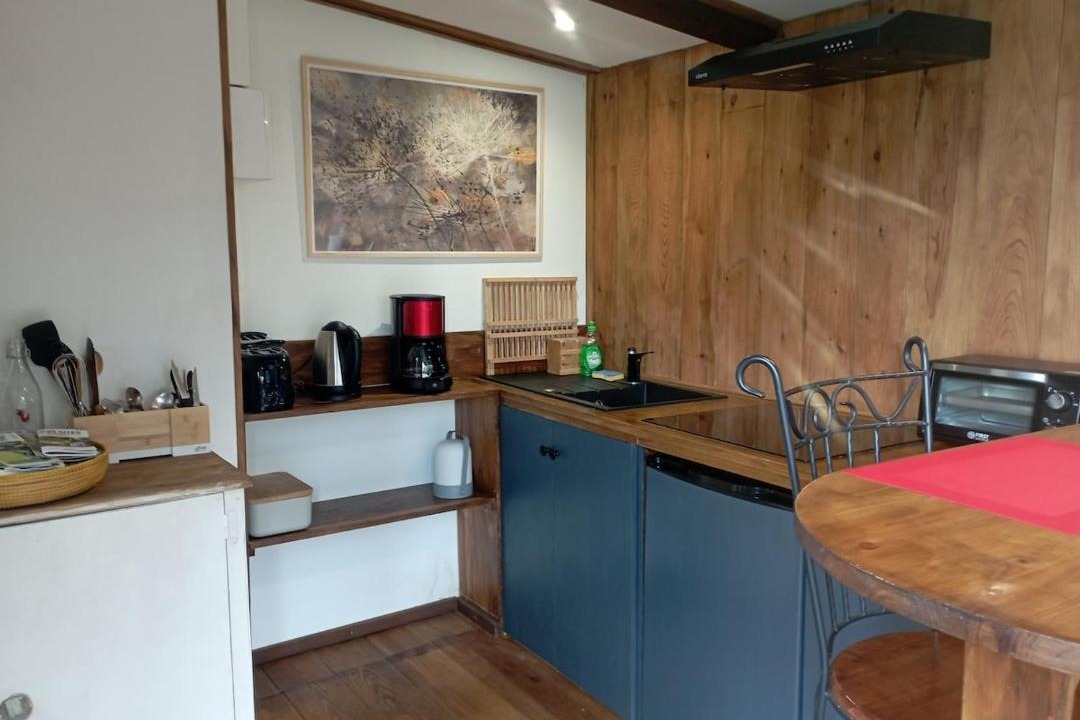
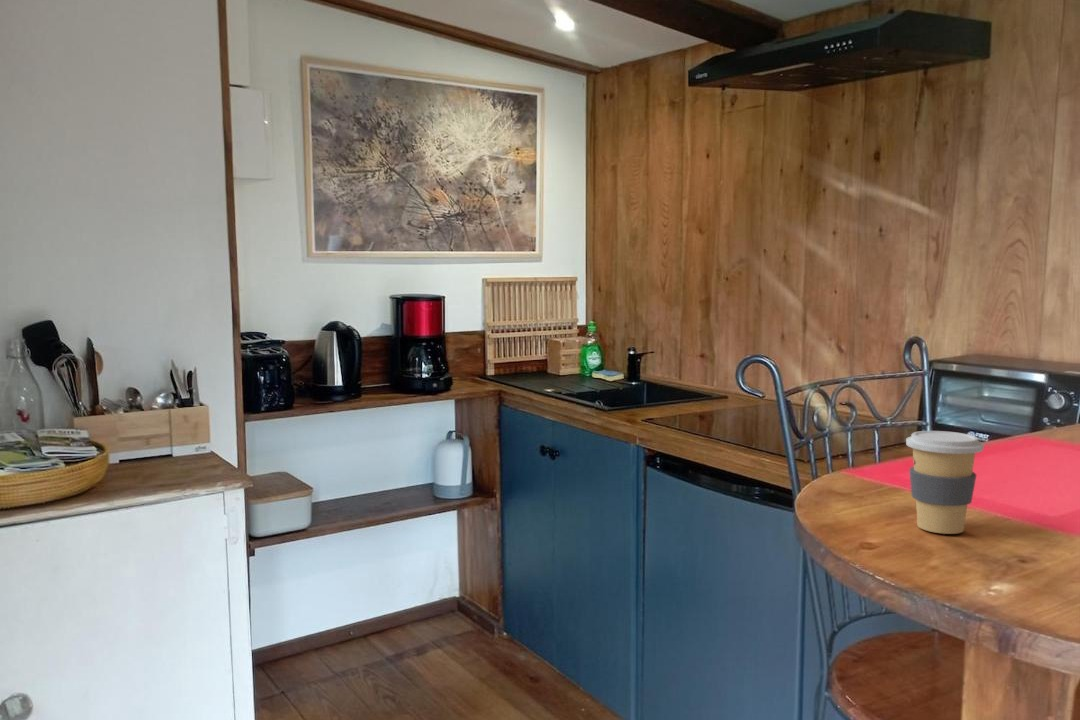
+ coffee cup (942, 482)
